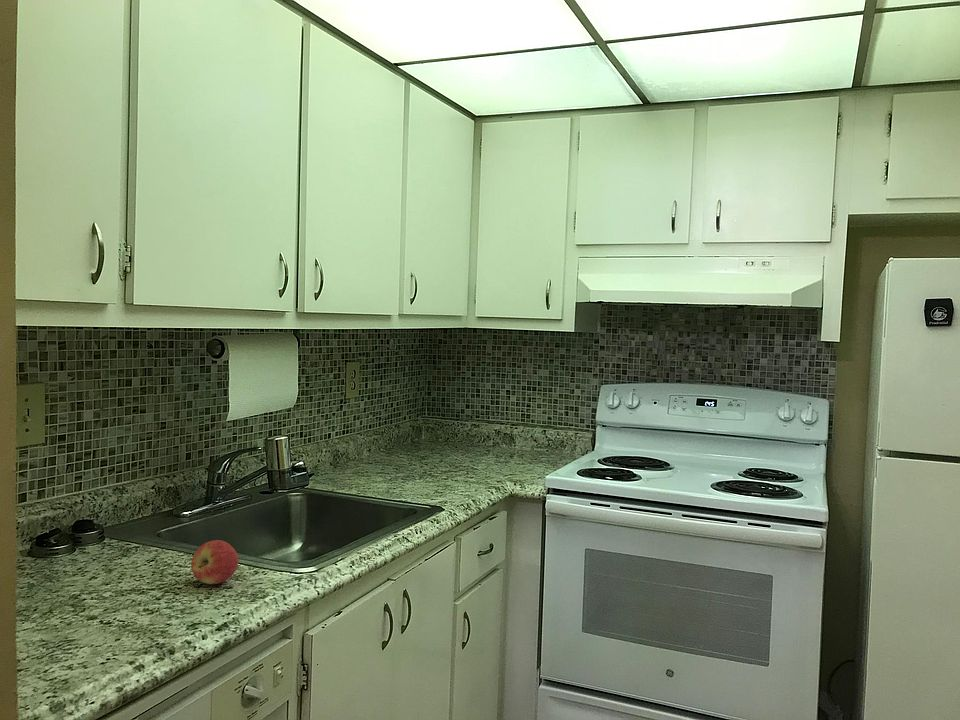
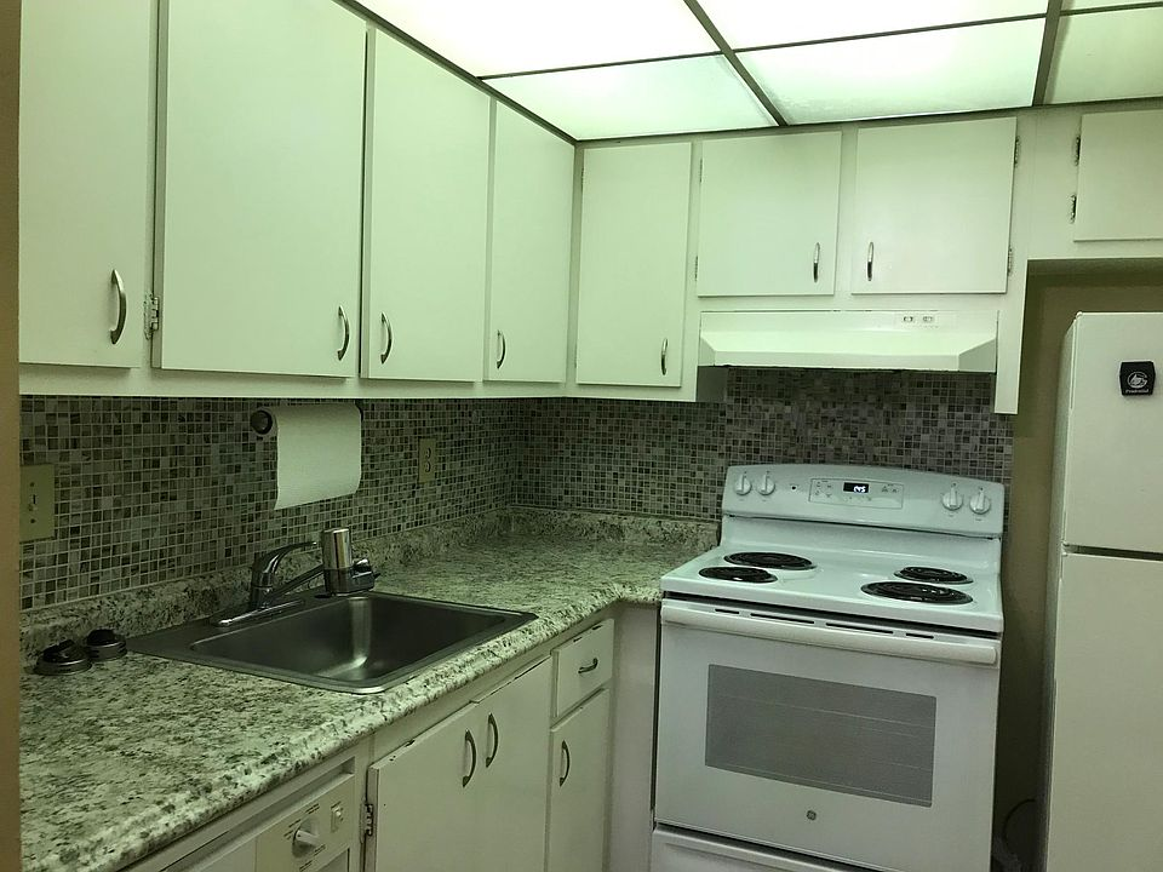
- apple (215, 561)
